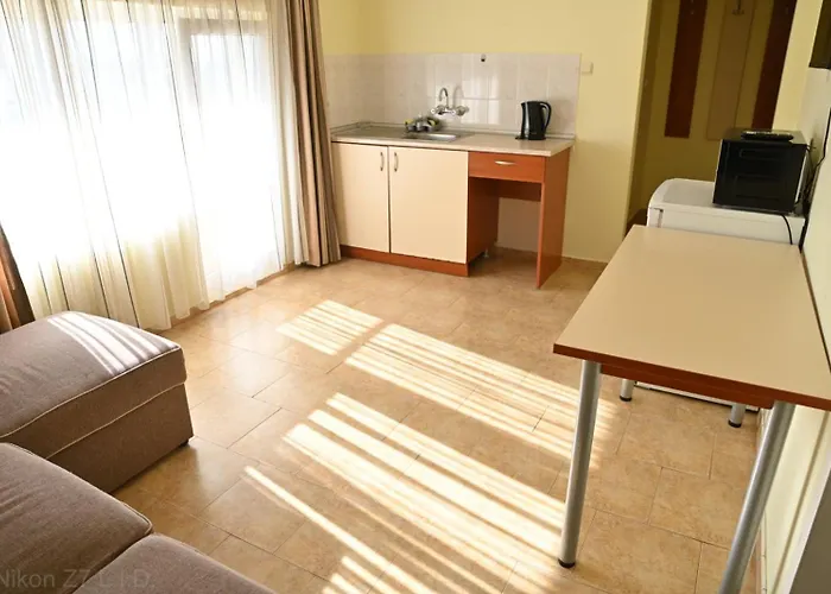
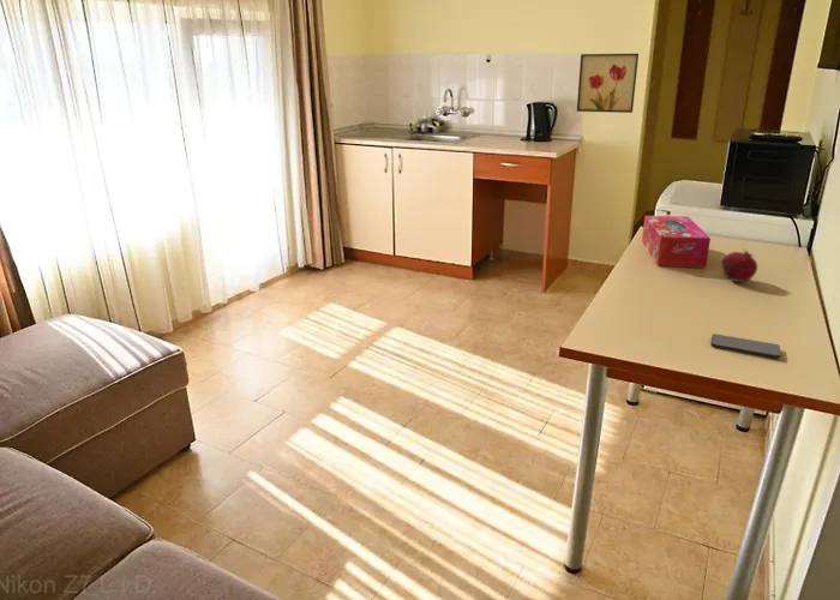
+ wall art (606, 83)
+ smartphone (744, 344)
+ tissue box (673, 240)
+ fruit (740, 265)
